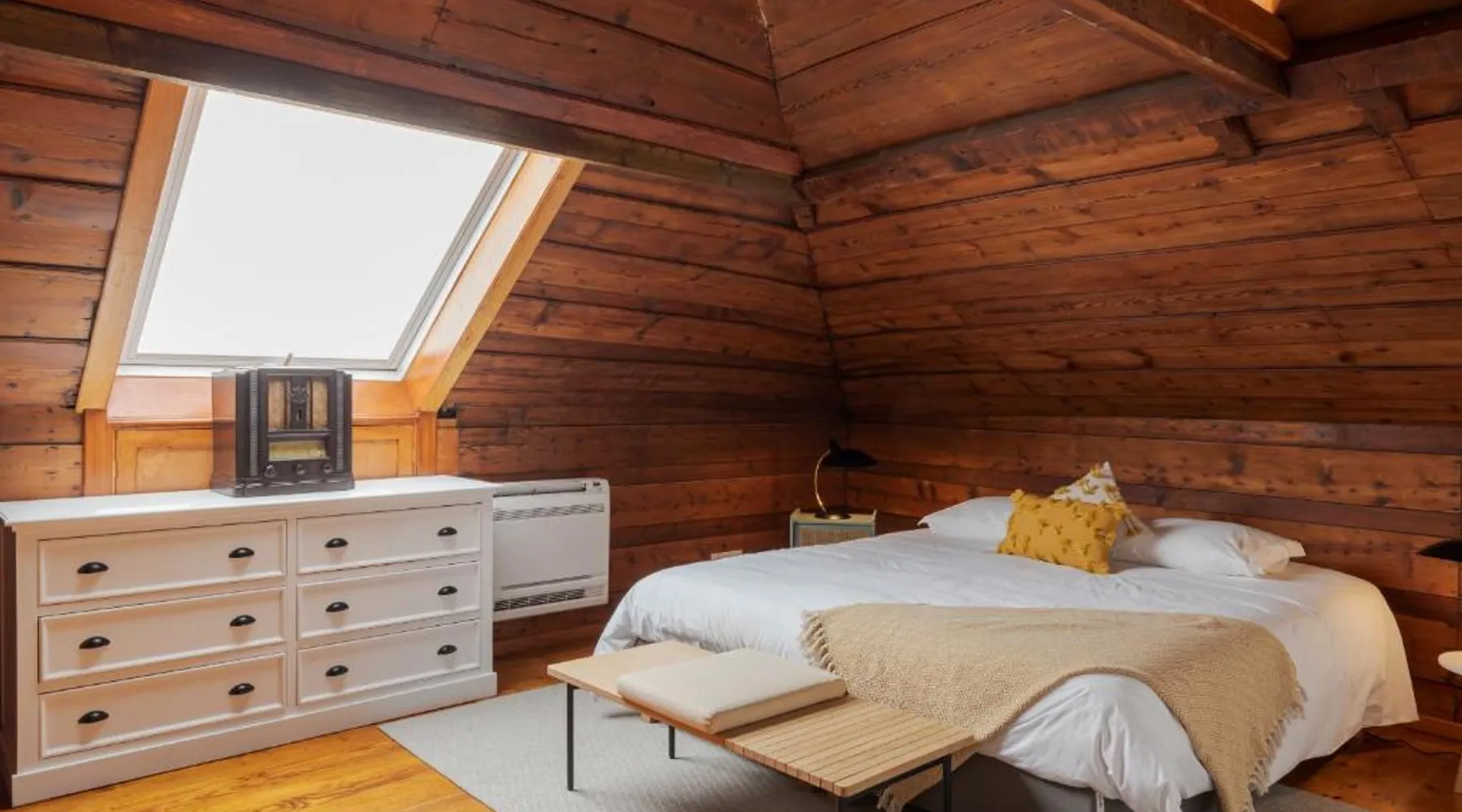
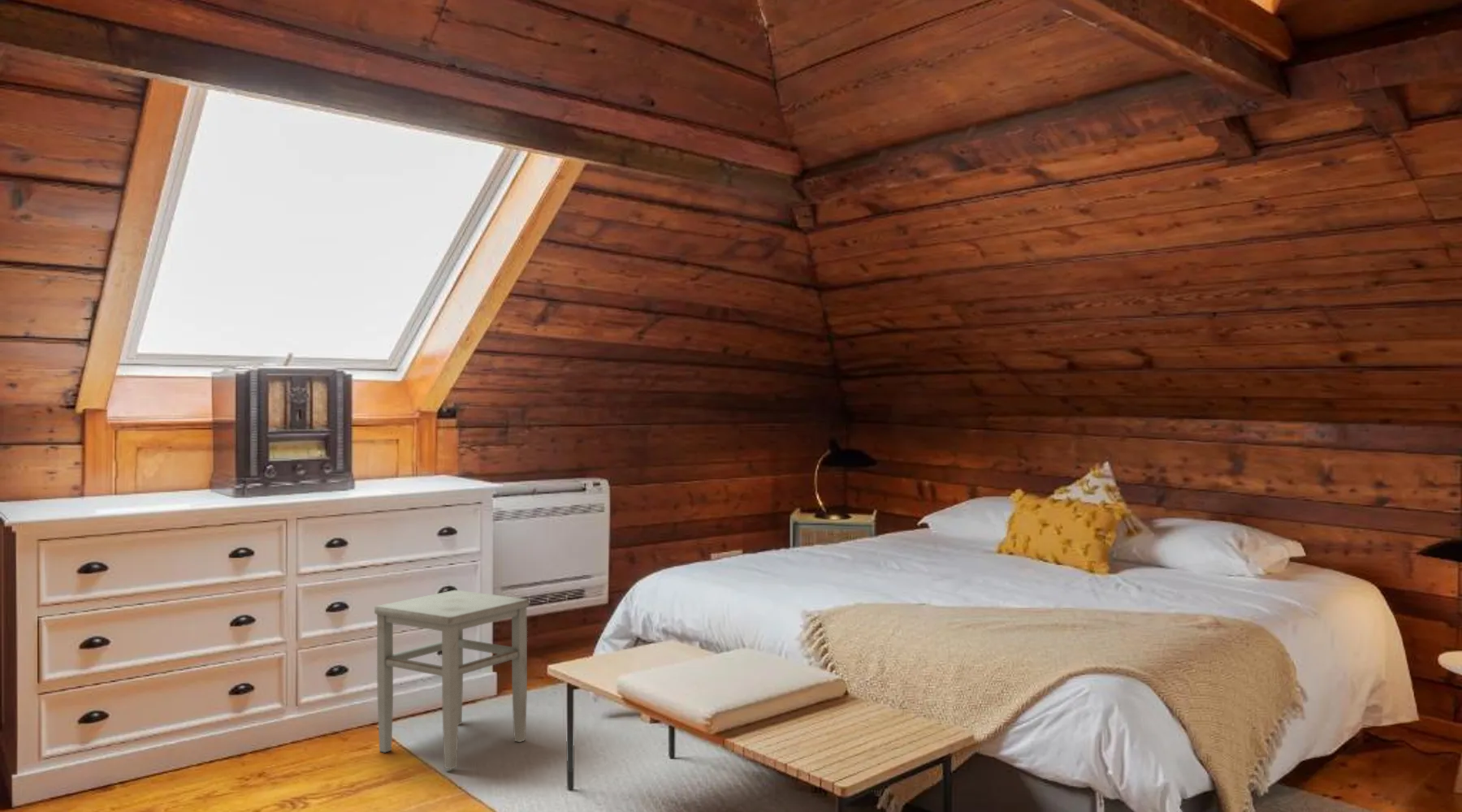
+ stool (453, 674)
